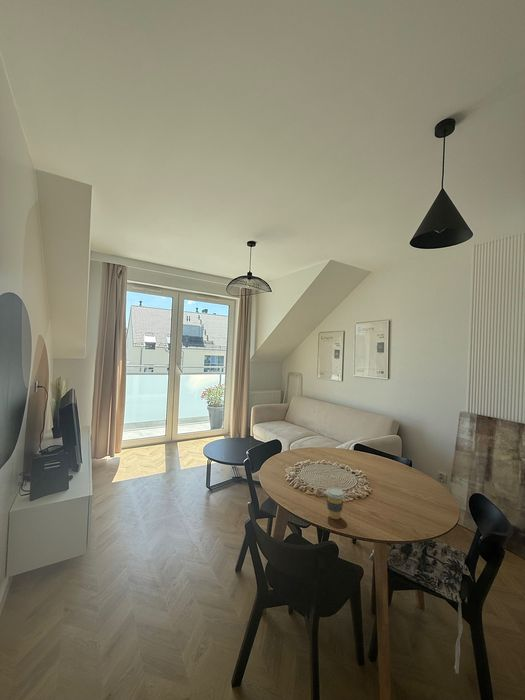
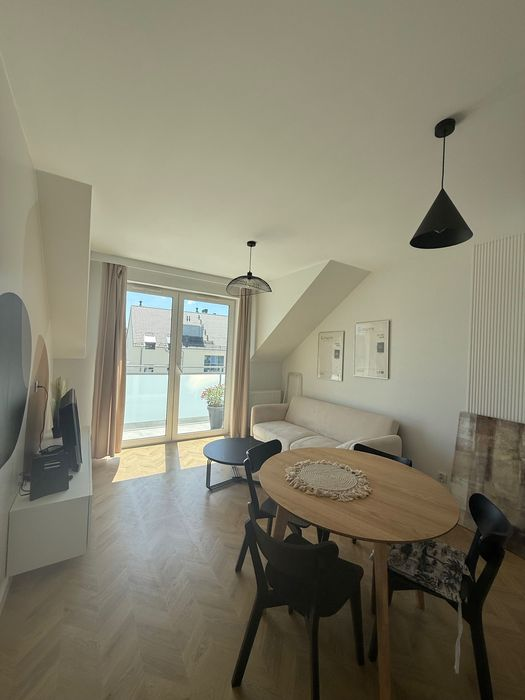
- coffee cup (334, 503)
